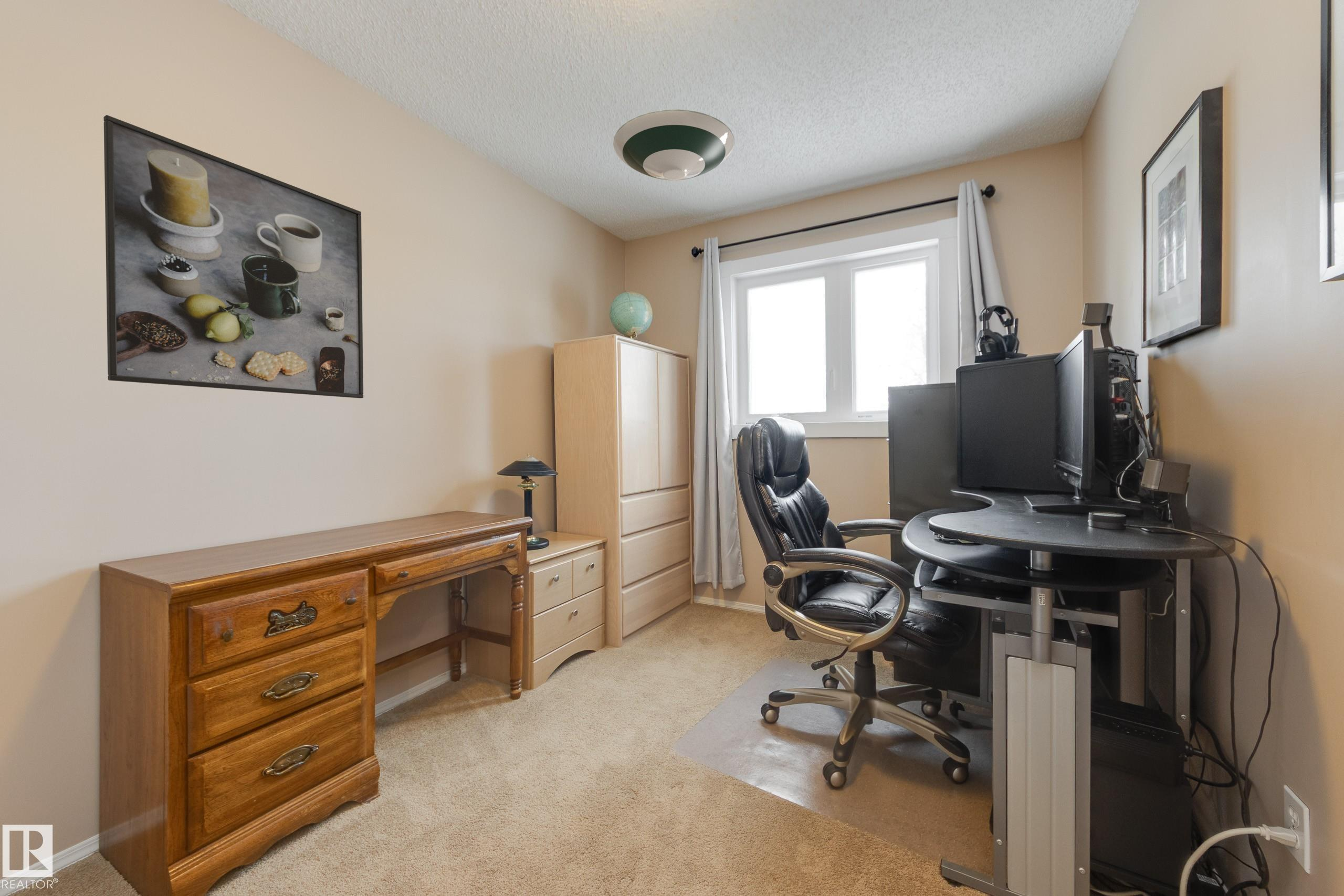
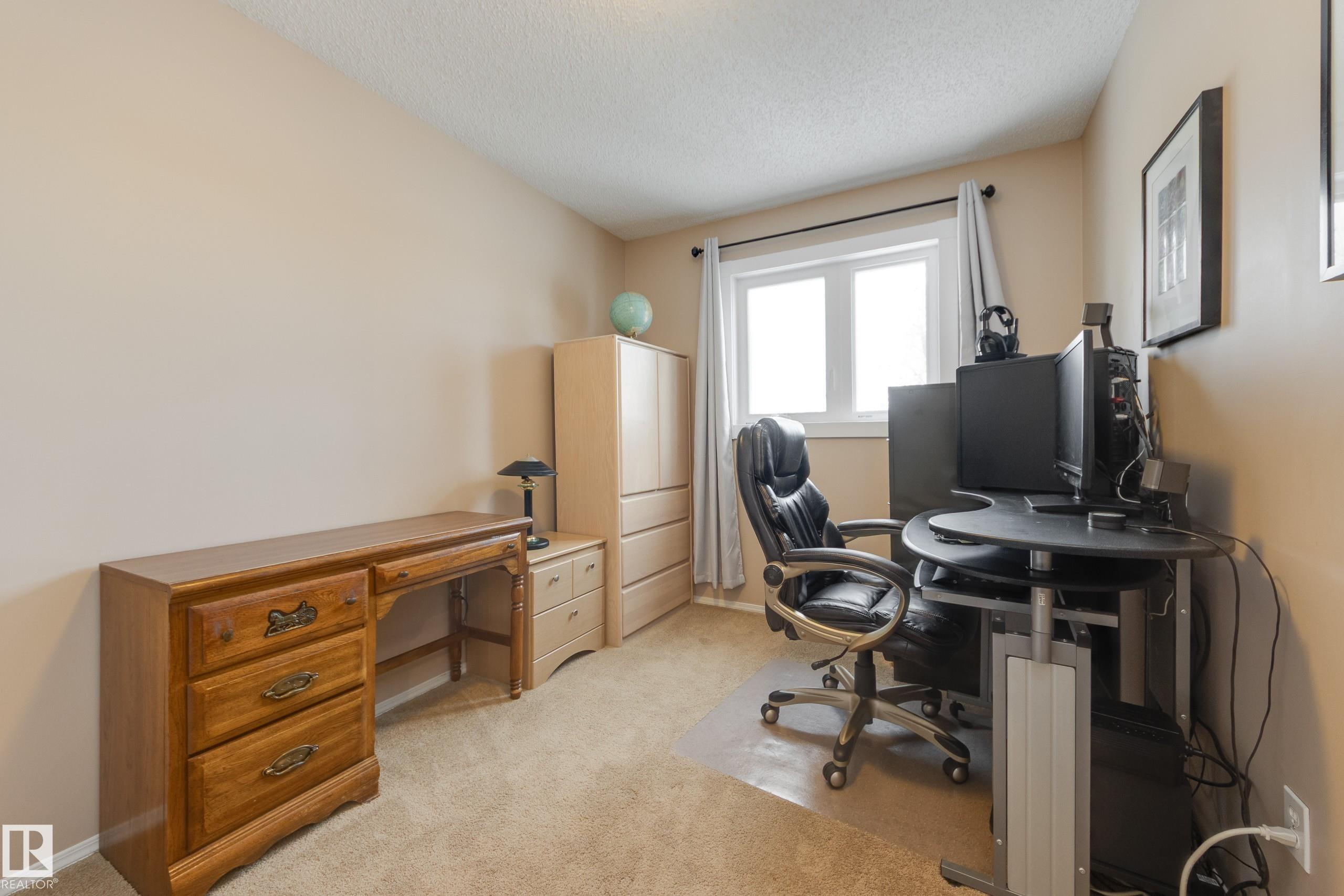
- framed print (256, 281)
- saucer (674, 161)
